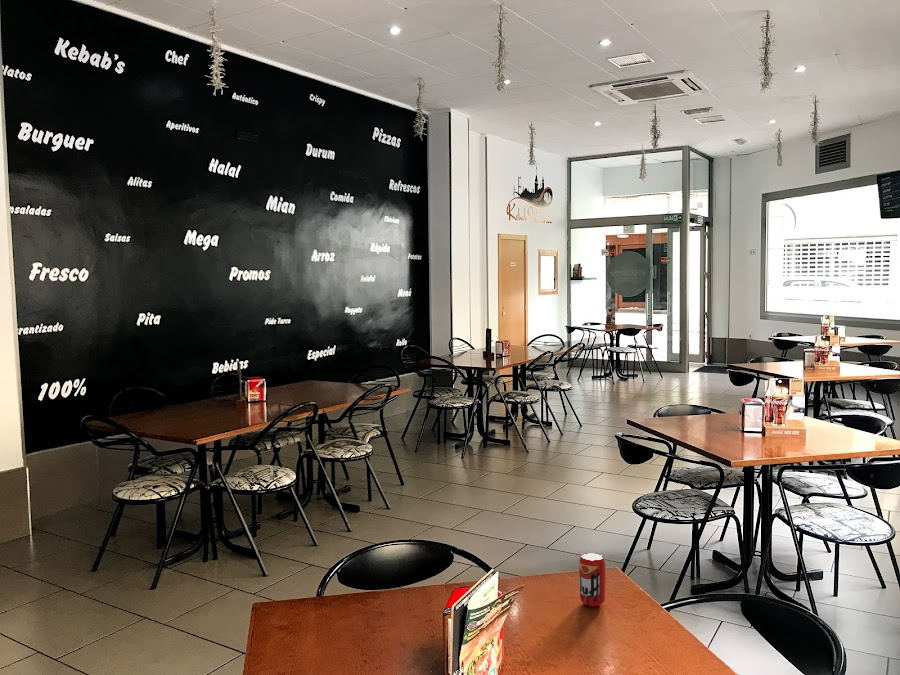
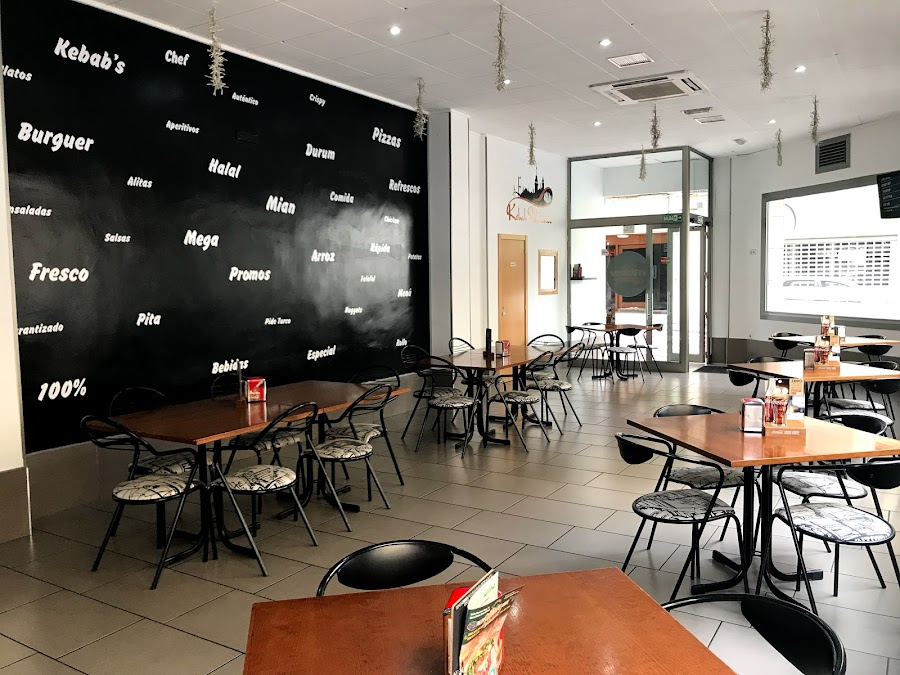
- beer can (592, 580)
